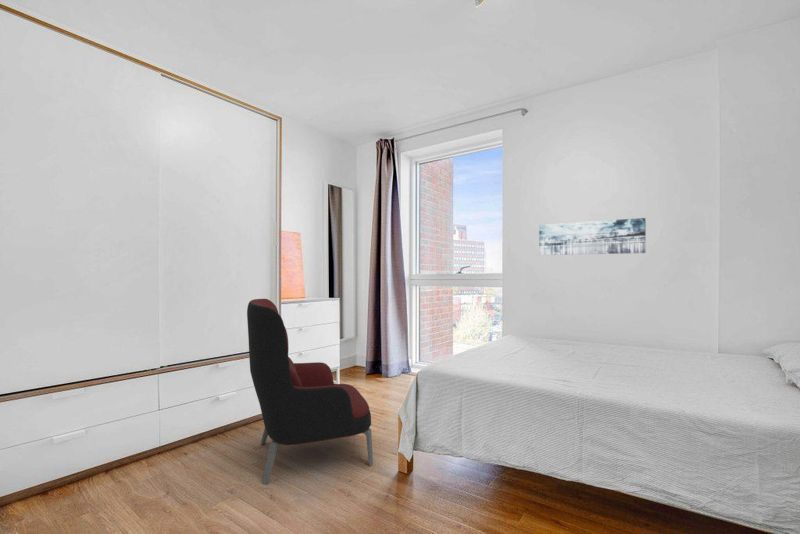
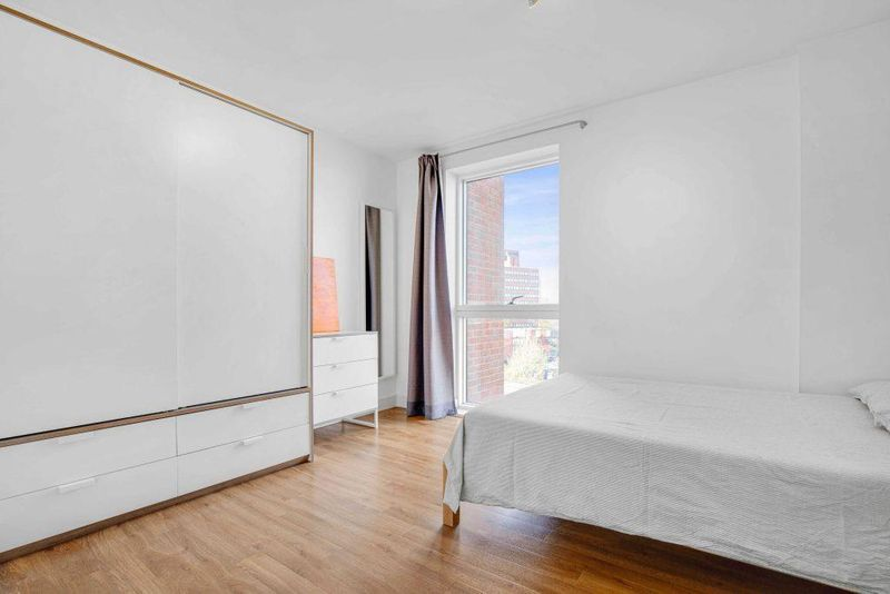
- wall art (588, 238)
- armchair (312, 376)
